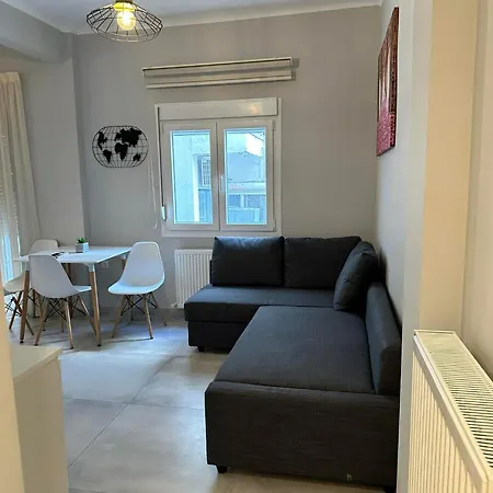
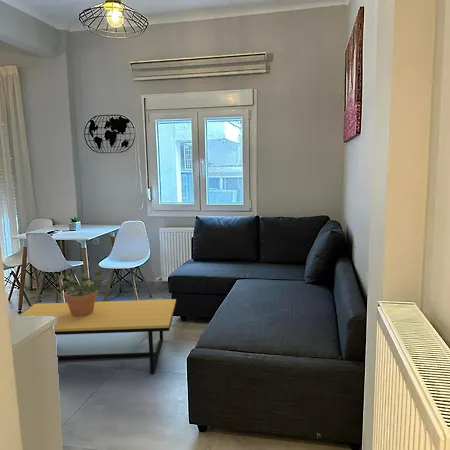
+ potted plant (84, 291)
+ coffee table (97, 332)
